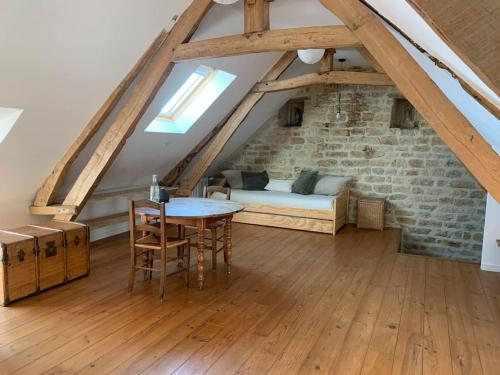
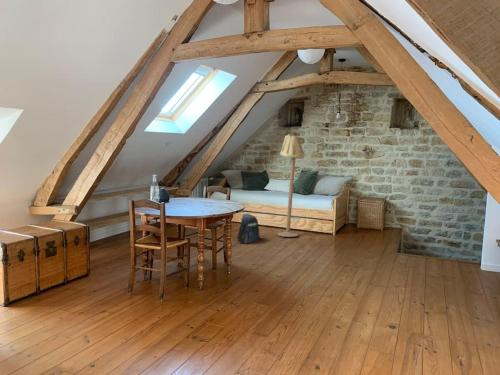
+ backpack (248, 226)
+ floor lamp (291, 184)
